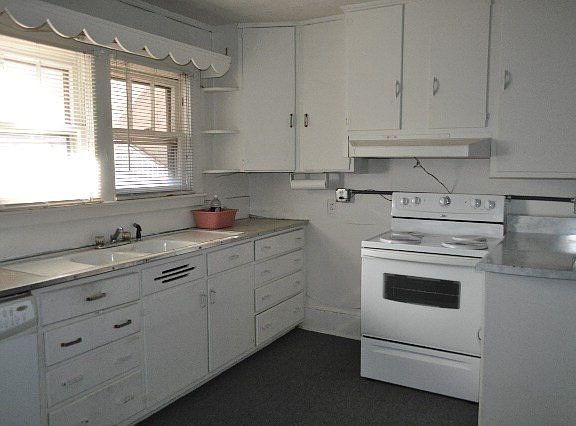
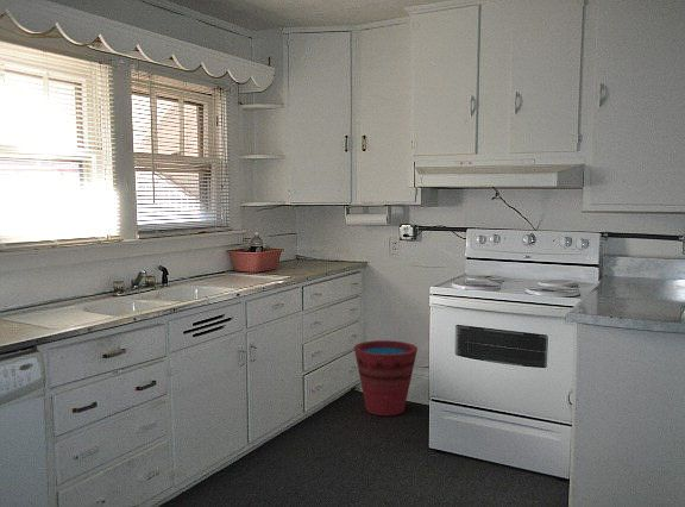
+ bucket (385, 378)
